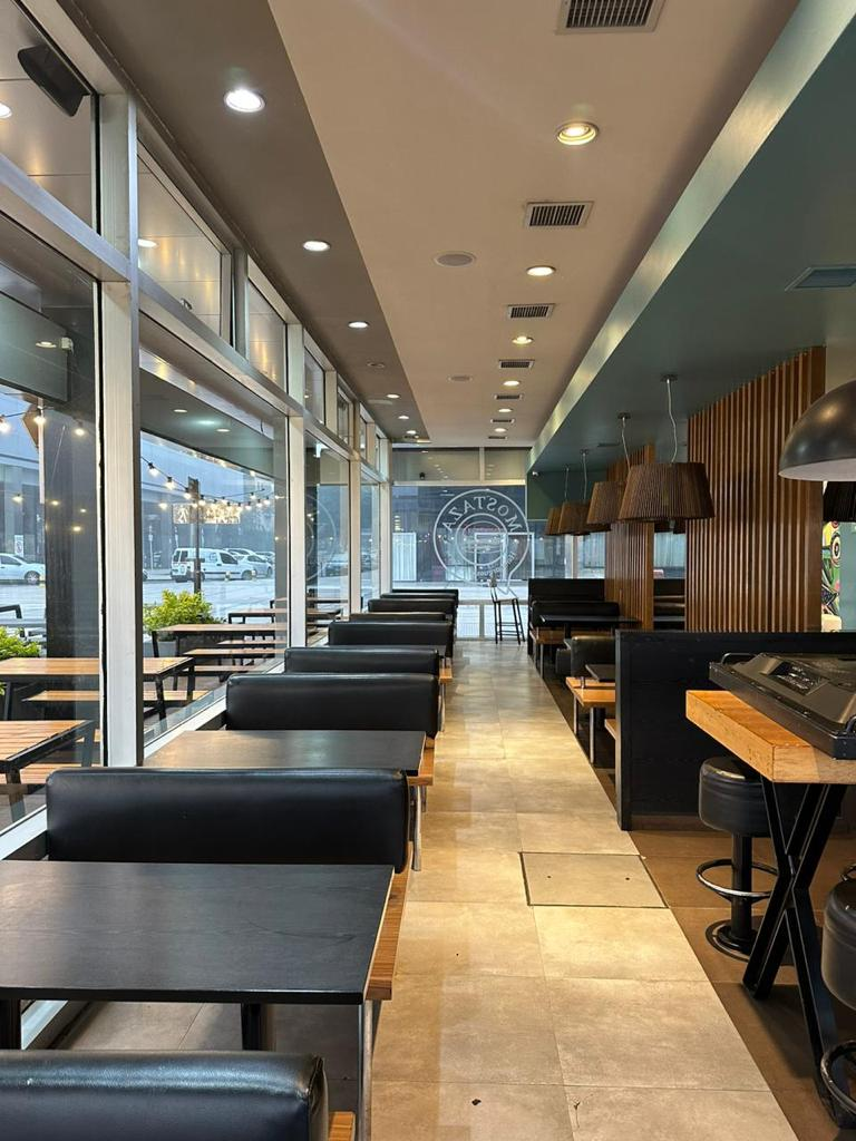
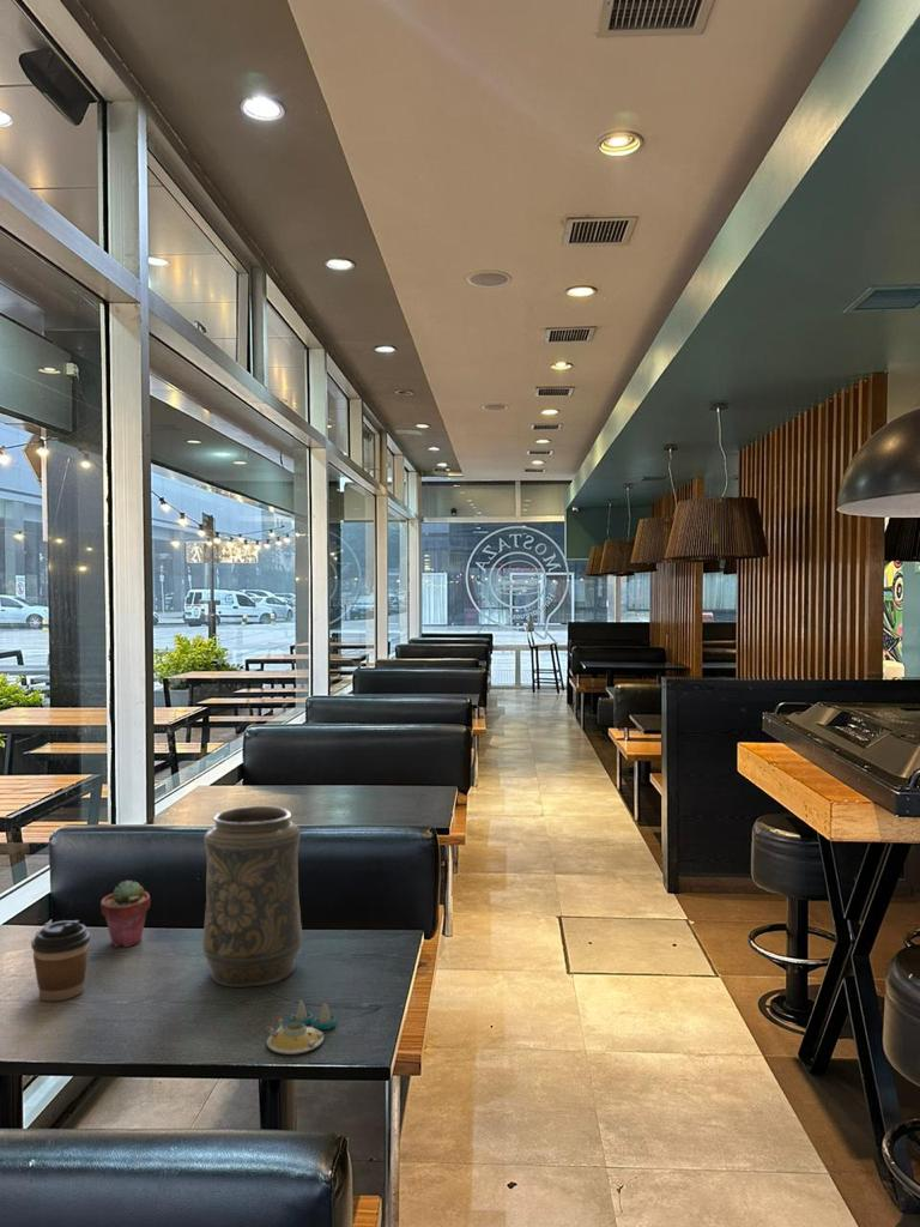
+ coffee cup (61, 956)
+ potted succulent (126, 909)
+ salt and pepper shaker set (299, 1023)
+ decorative vase (252, 891)
